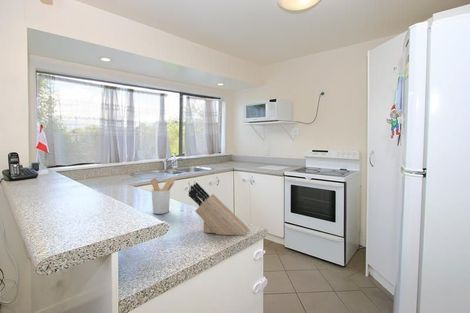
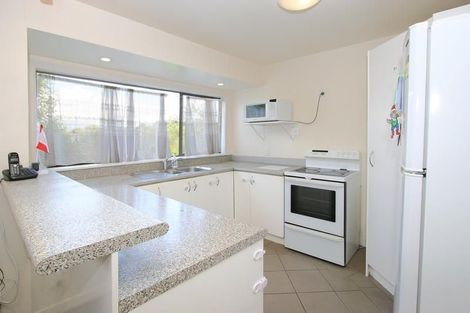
- utensil holder (164, 194)
- knife block (217, 207)
